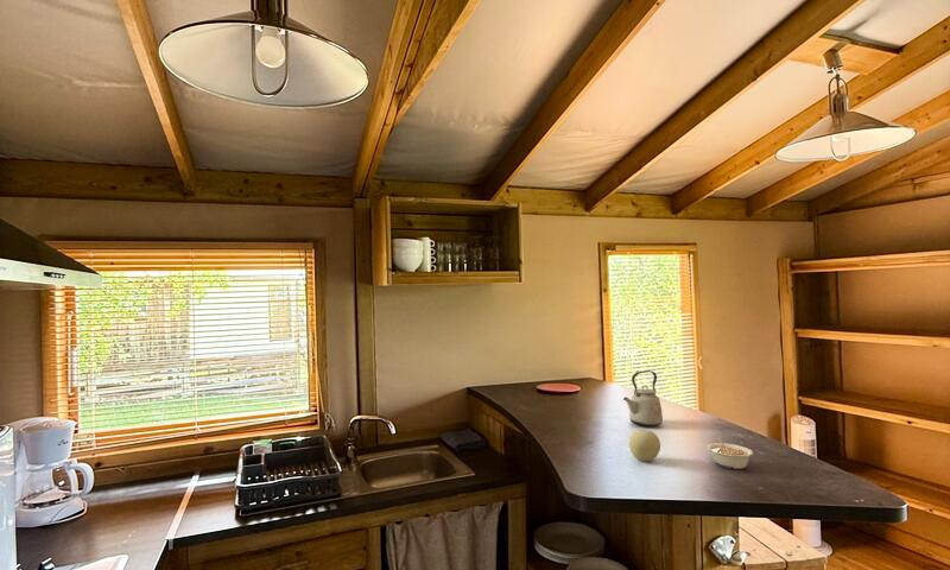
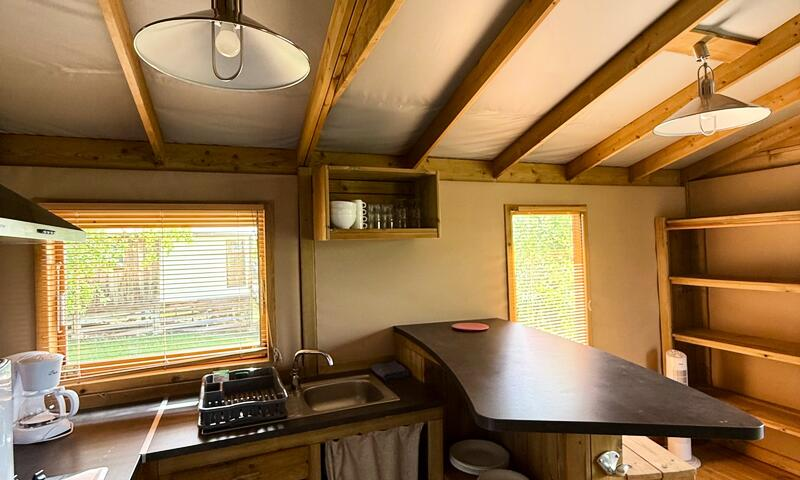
- kettle (640, 398)
- fruit (644, 444)
- legume (728, 454)
